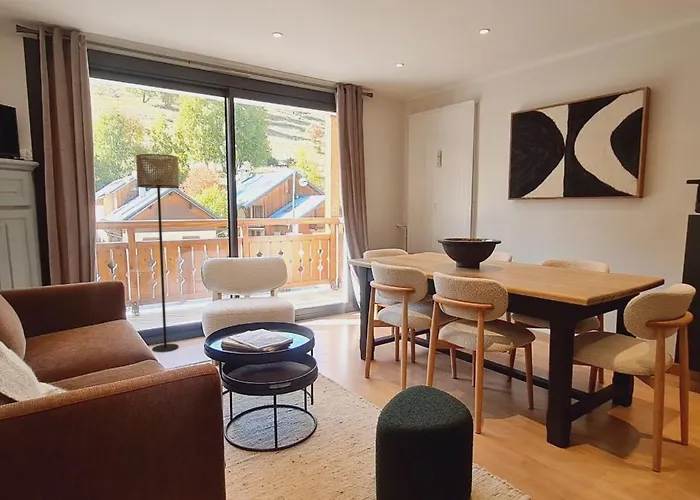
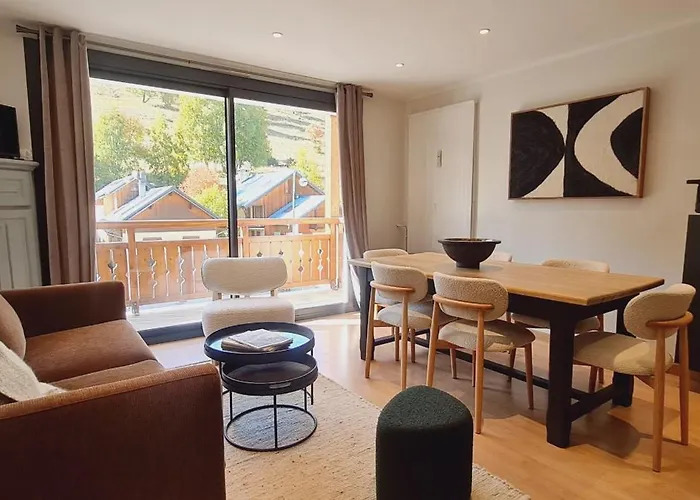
- floor lamp (161, 254)
